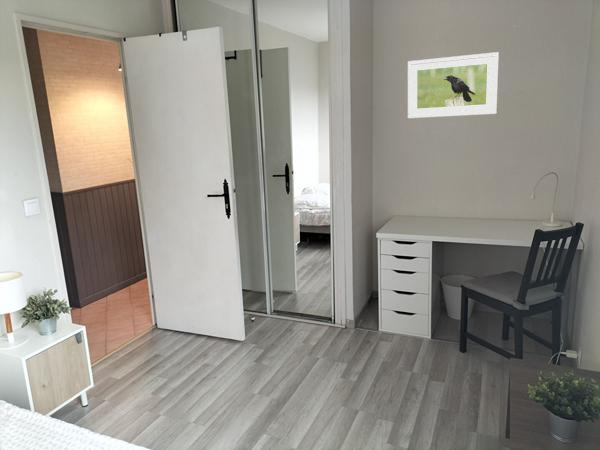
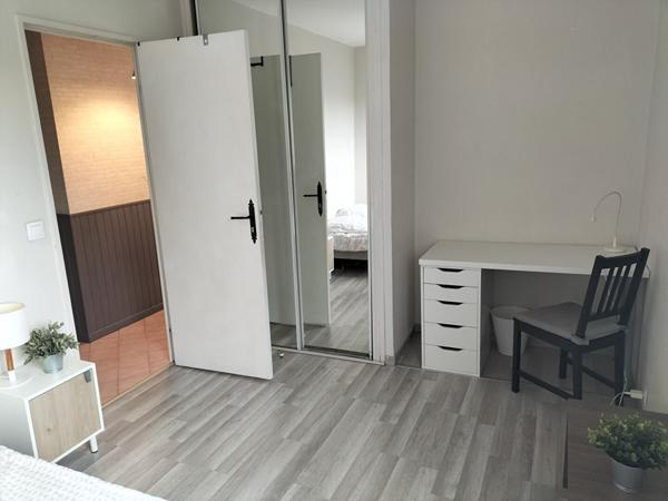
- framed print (451, 86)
